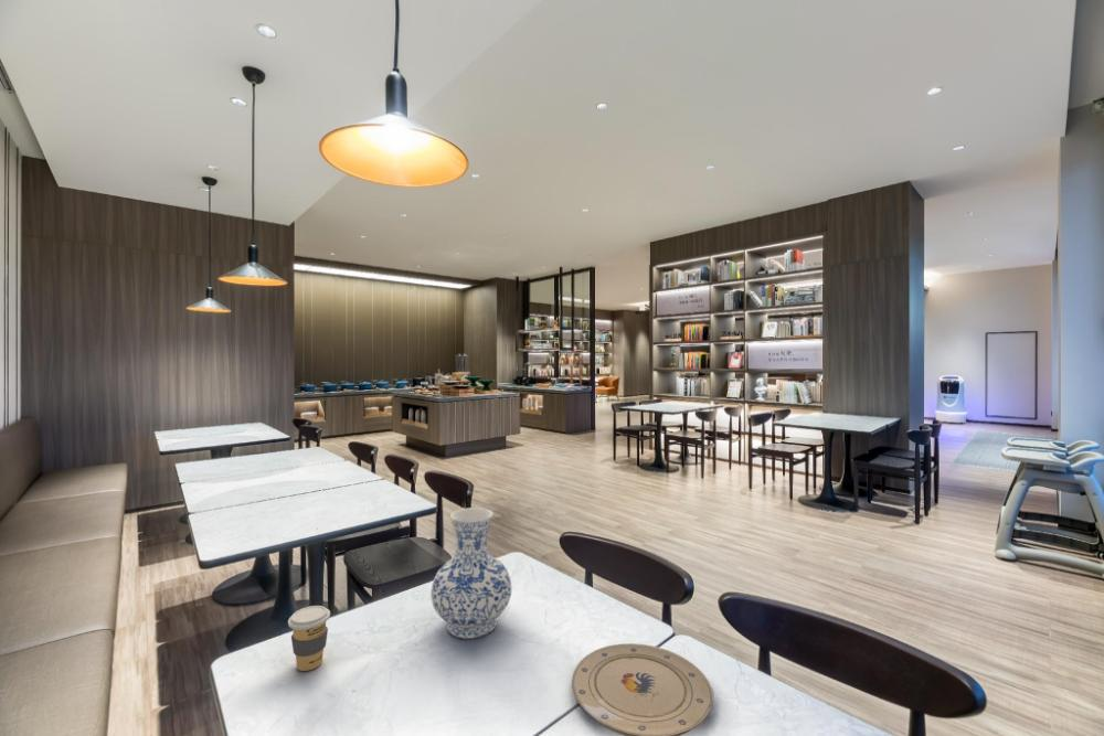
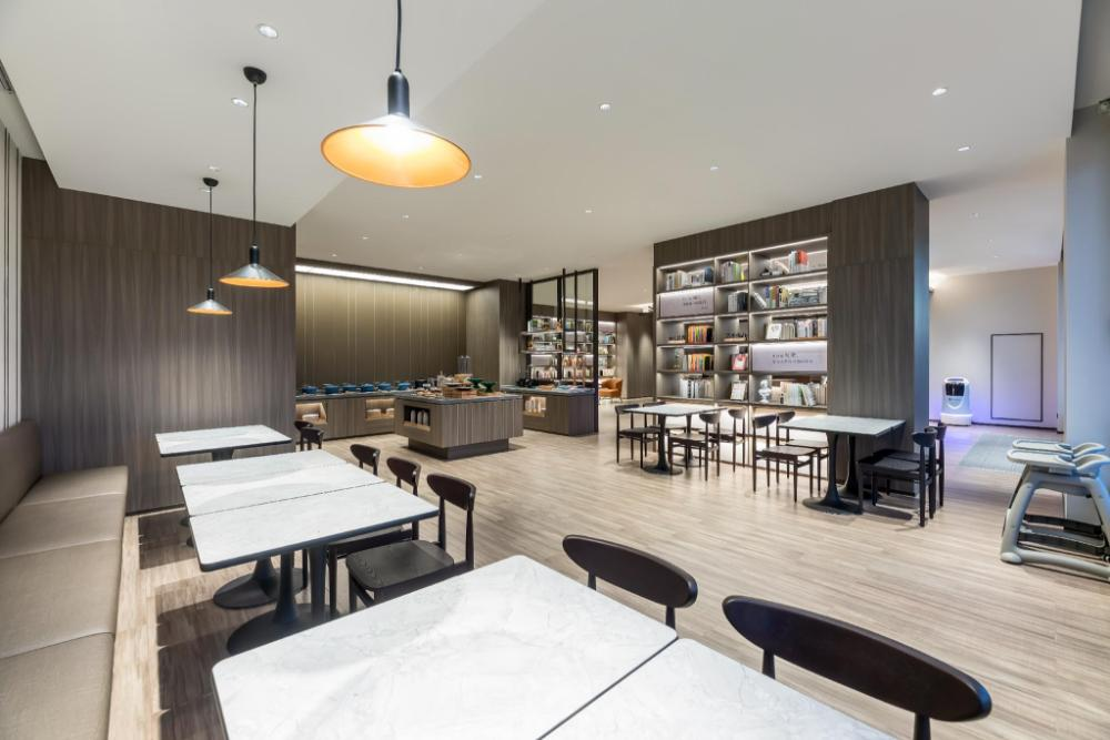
- coffee cup (309, 638)
- vase (471, 569)
- plate (640, 686)
